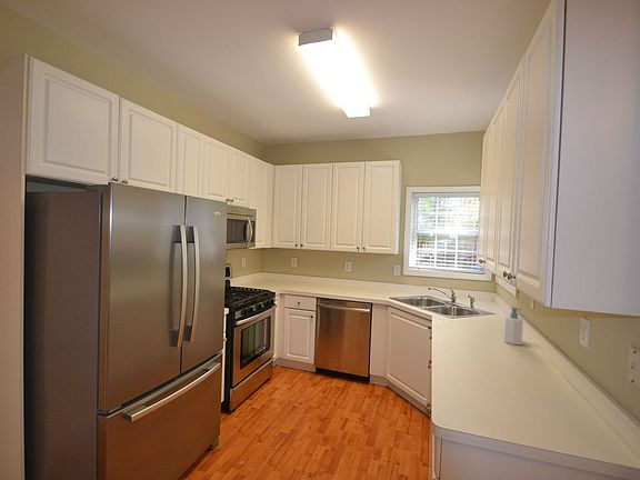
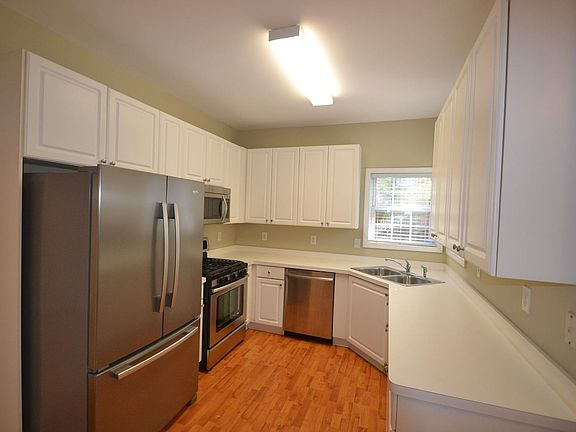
- soap bottle (513, 324)
